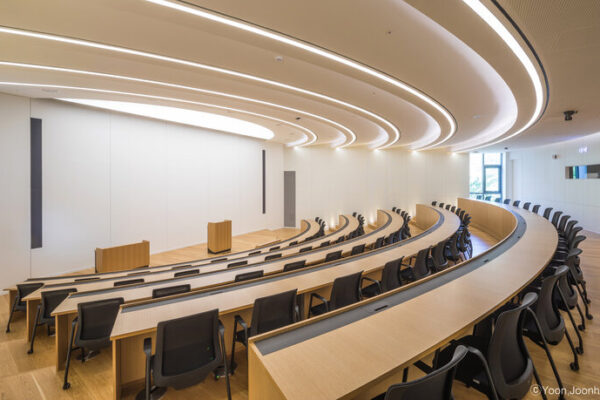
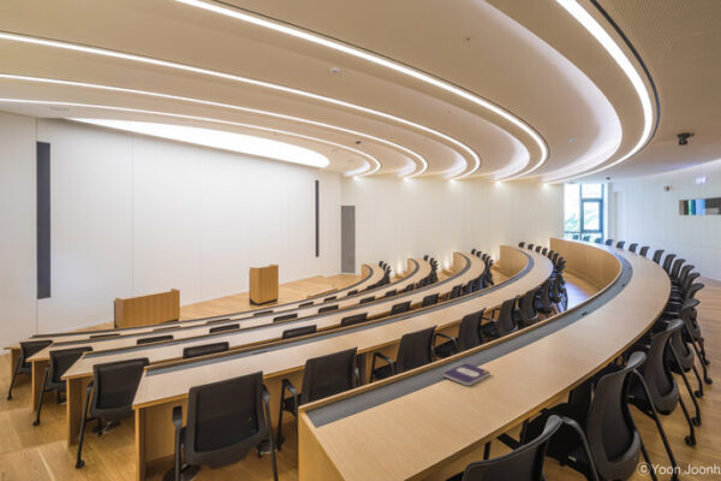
+ book (466, 373)
